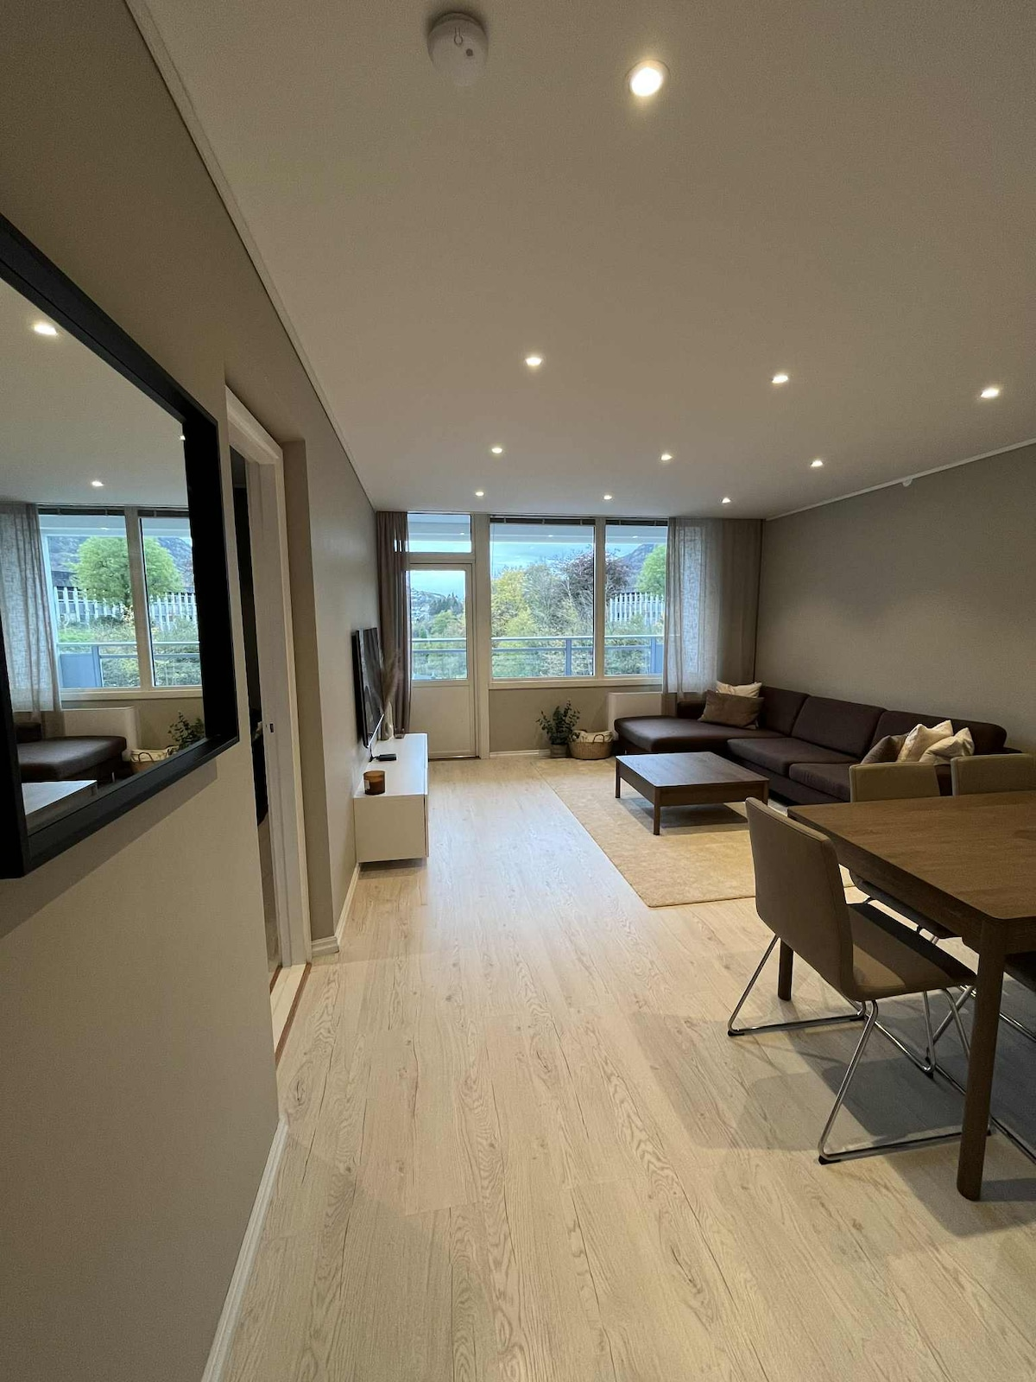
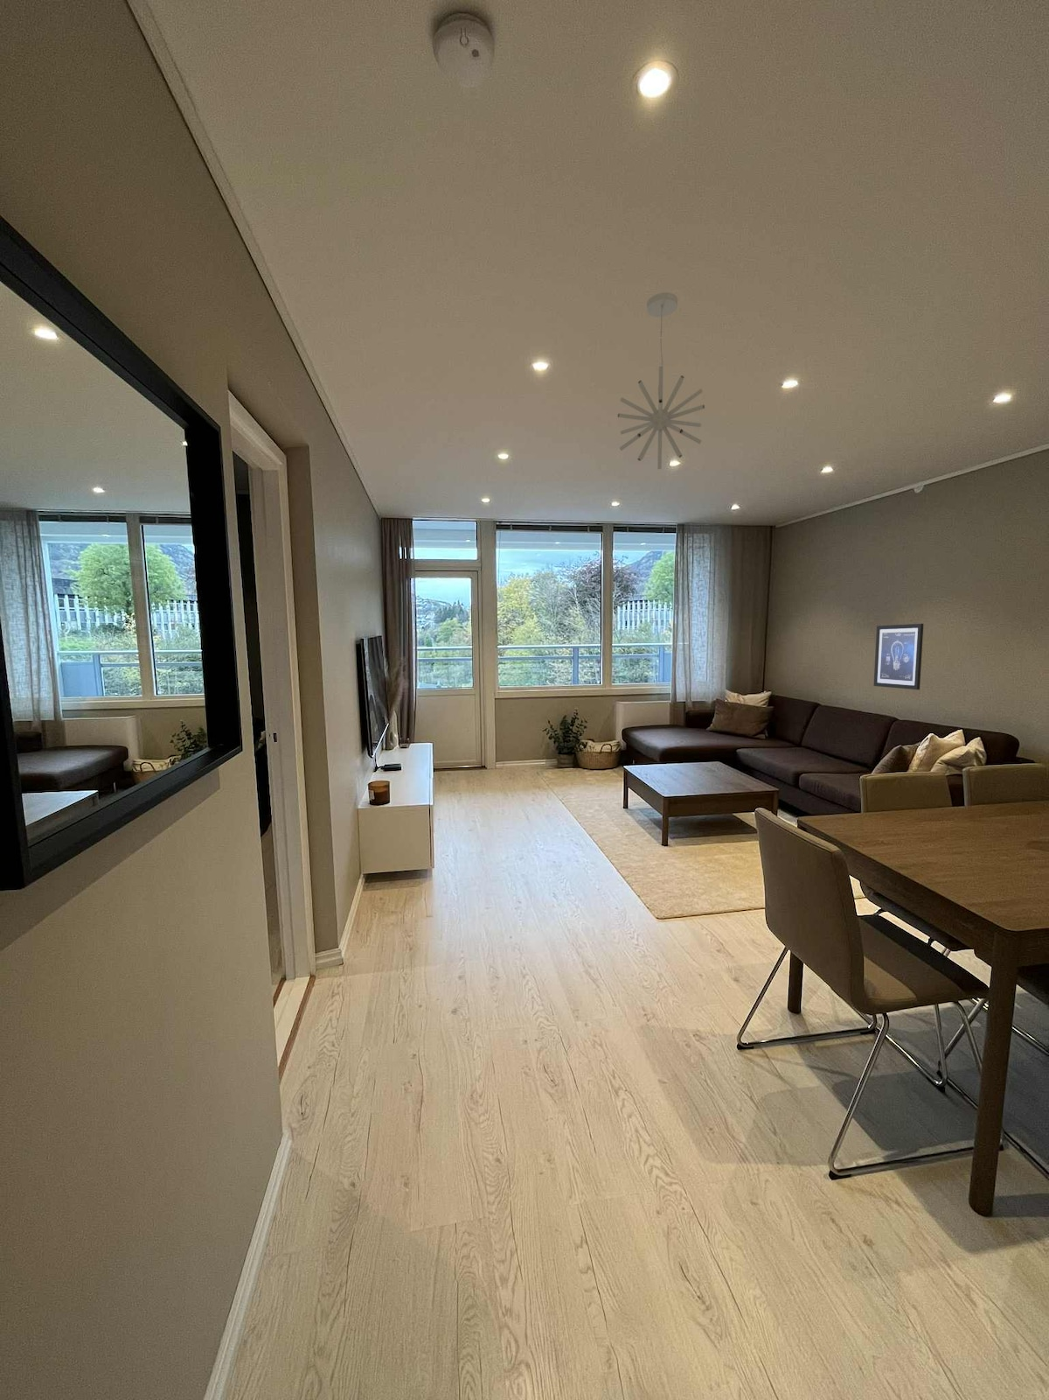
+ pendant light (660, 384)
+ wall art (897, 656)
